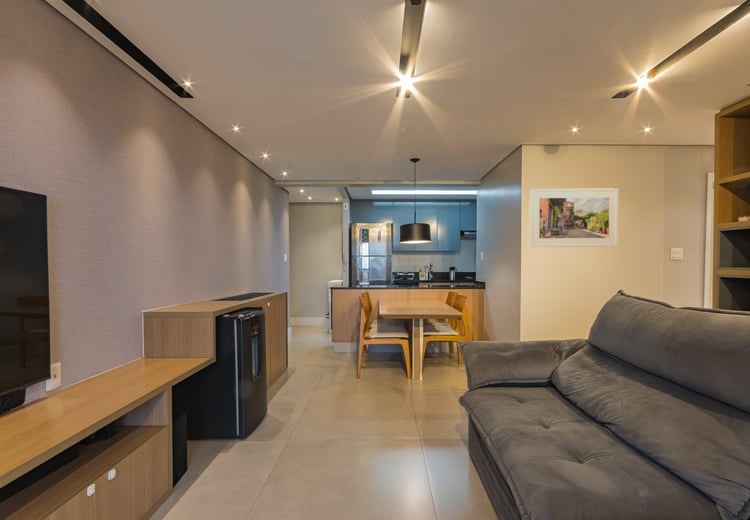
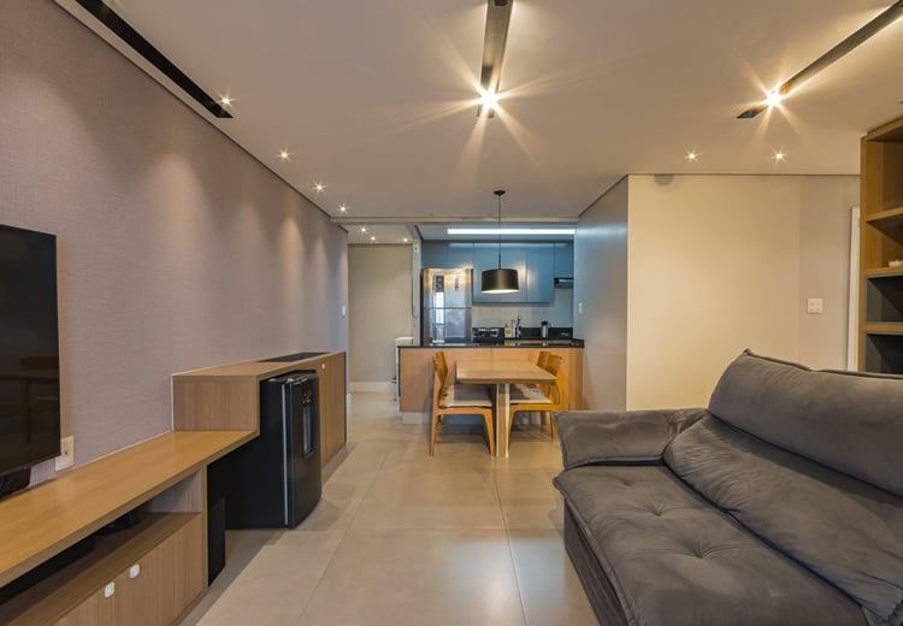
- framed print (573, 218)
